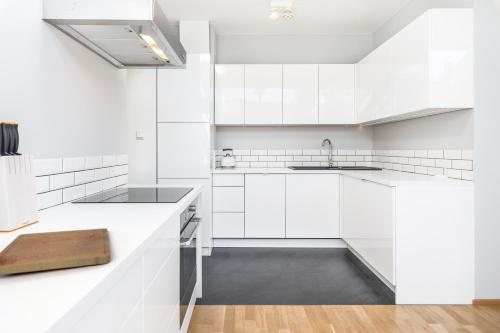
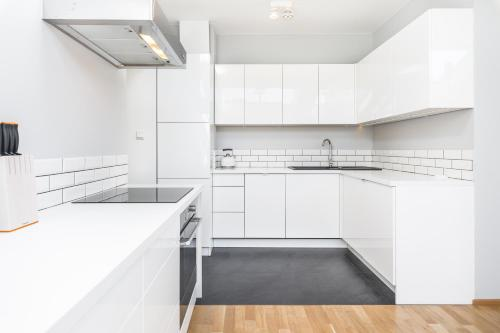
- cutting board (59, 246)
